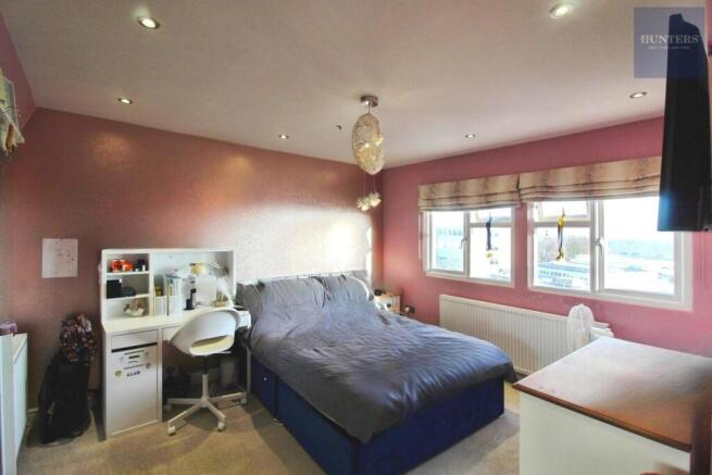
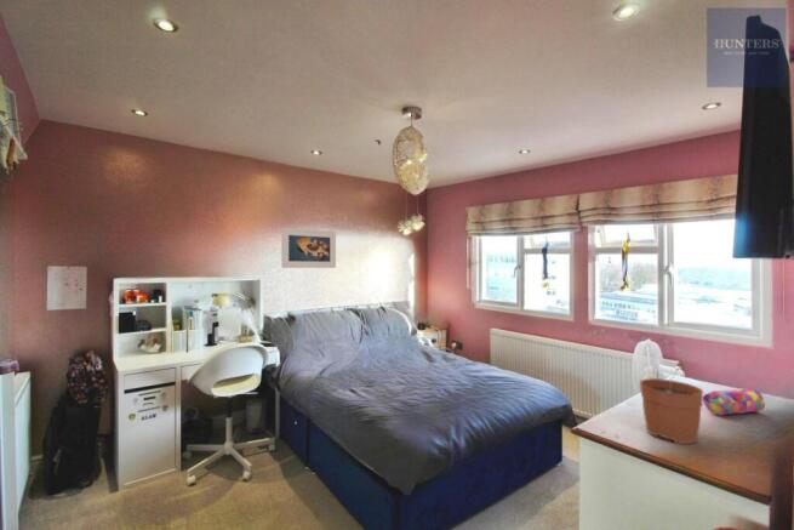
+ plant pot (670, 398)
+ pencil case (733, 400)
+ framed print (309, 249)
